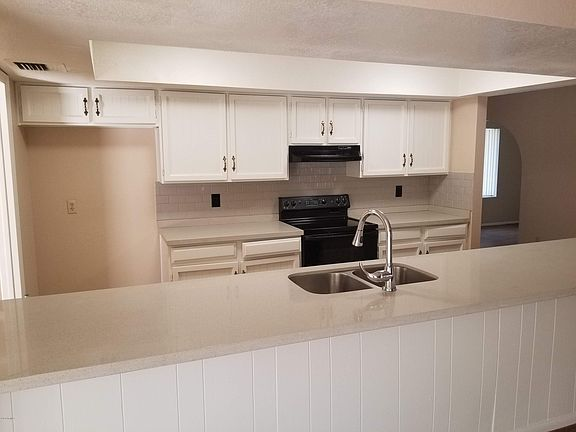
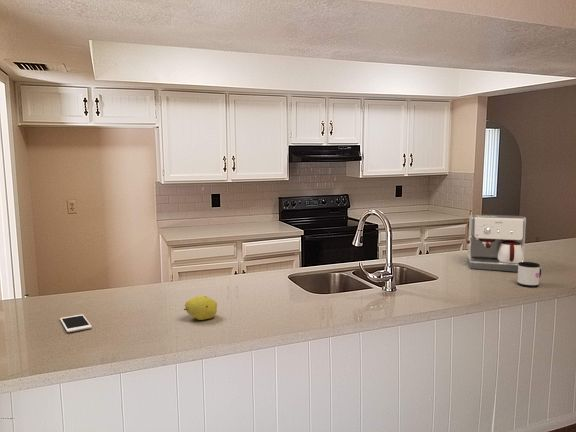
+ fruit (200, 307)
+ coffee maker (496, 241)
+ mug (531, 273)
+ cell phone (75, 322)
